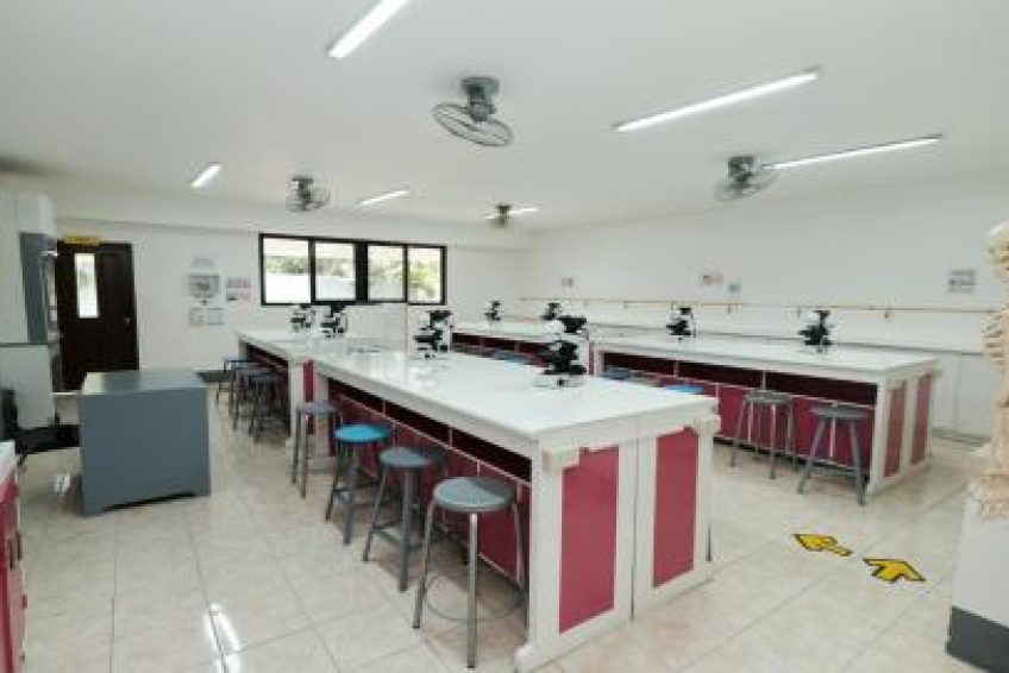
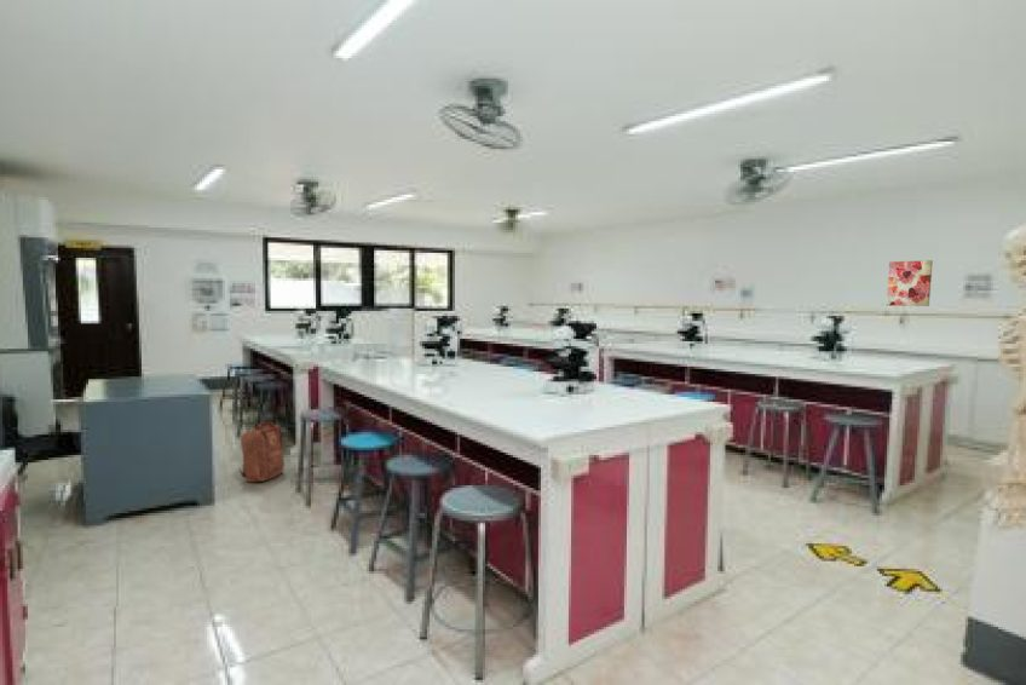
+ backpack (260, 450)
+ wall art (909, 283)
